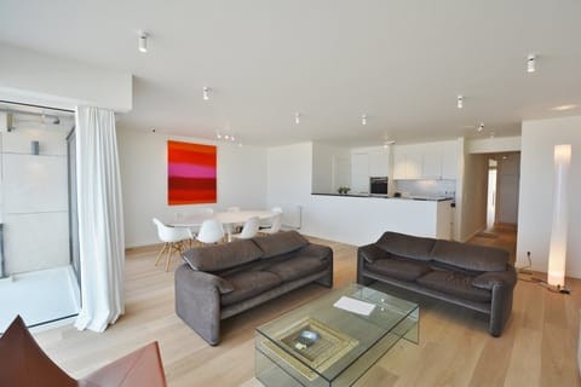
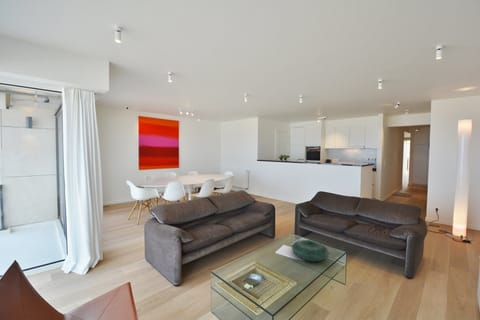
+ decorative bowl (309, 248)
